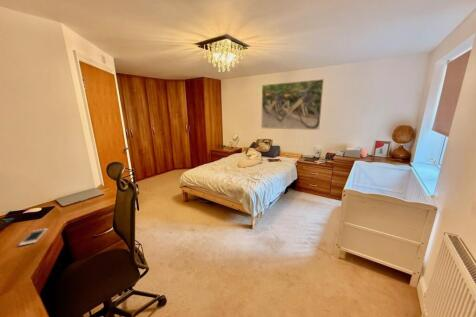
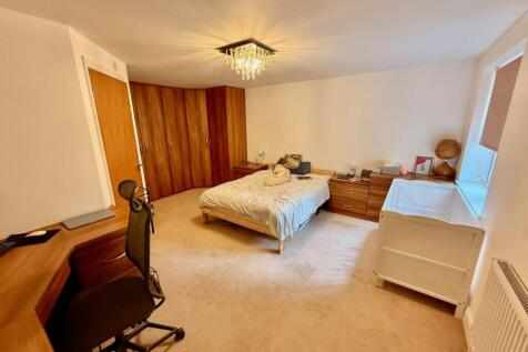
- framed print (289, 106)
- cell phone (34, 236)
